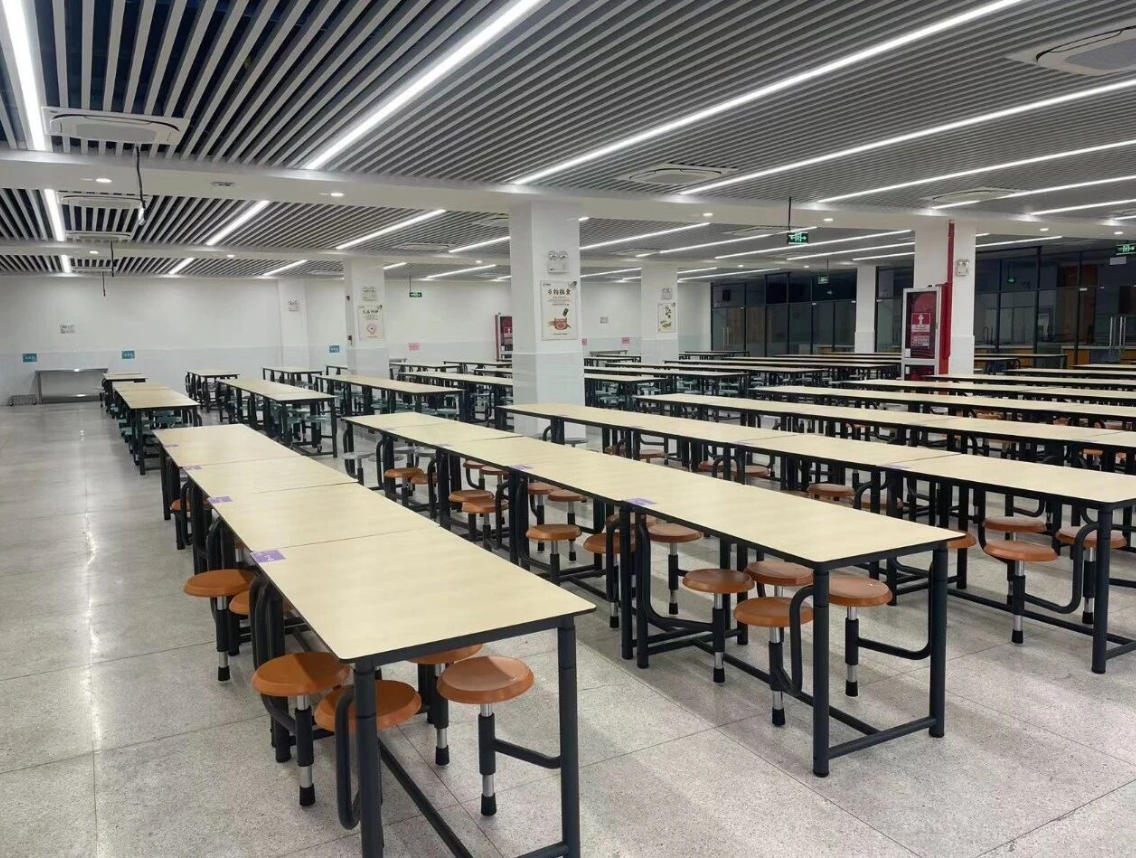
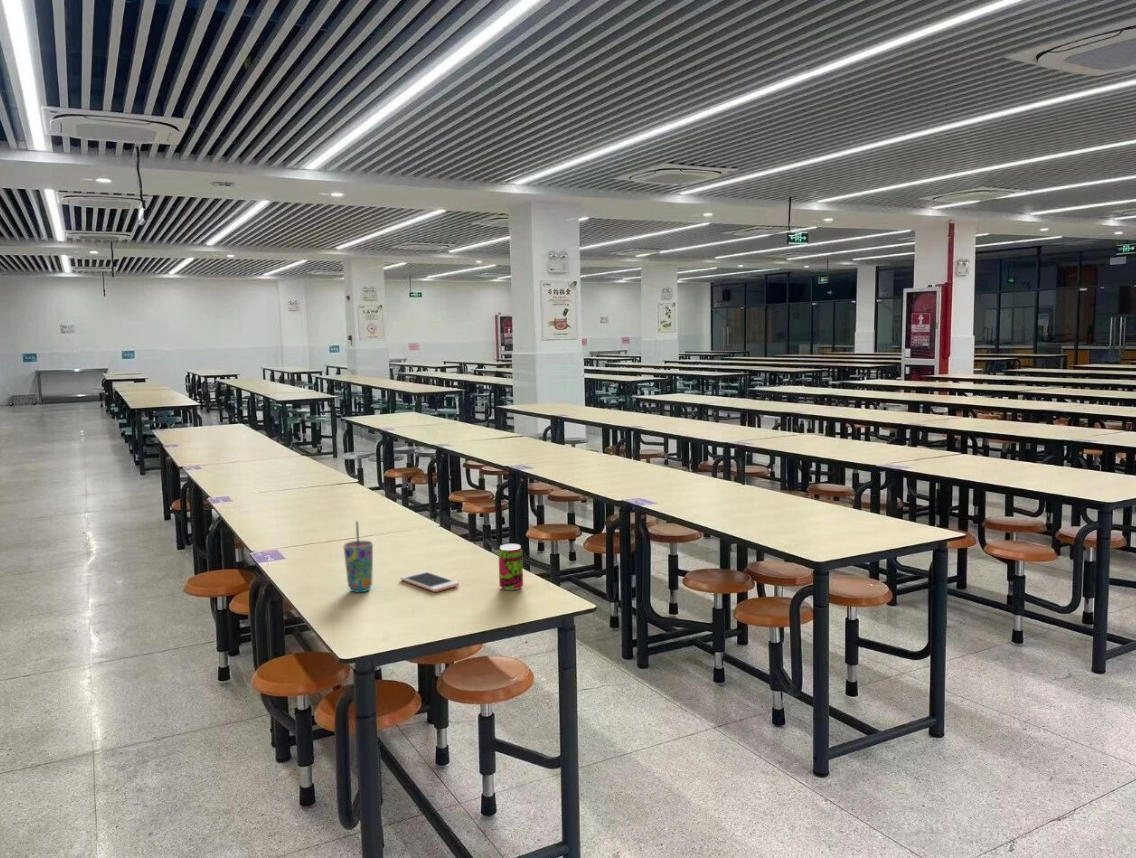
+ beverage can (510, 566)
+ cup (358, 555)
+ cell phone (429, 581)
